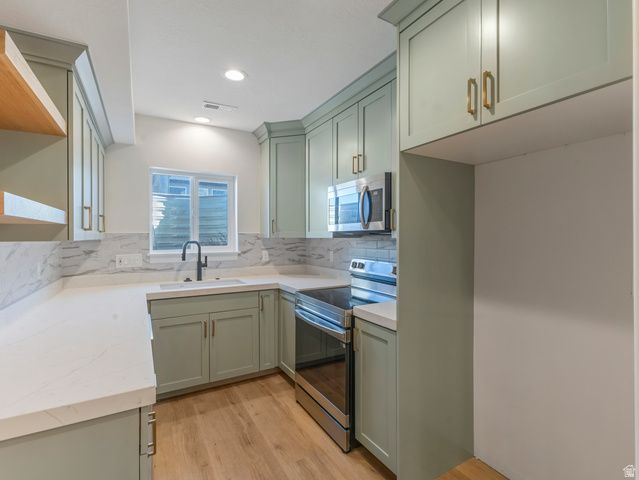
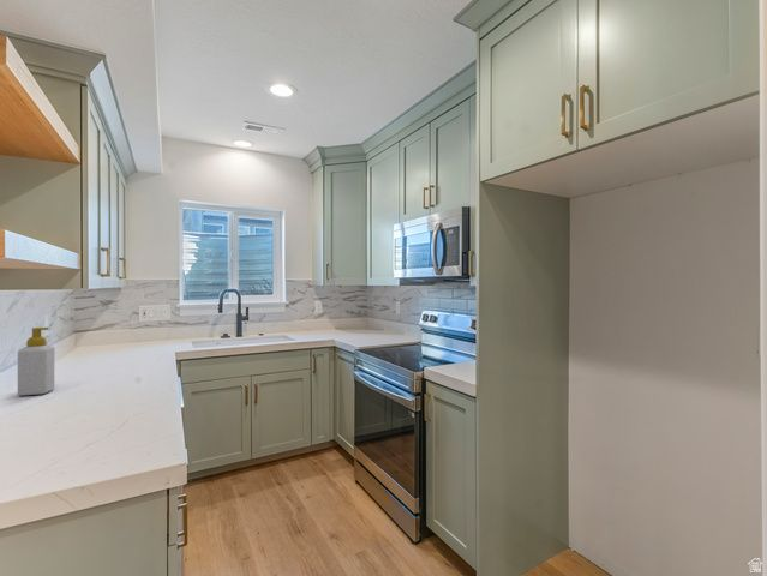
+ soap bottle (36, 360)
